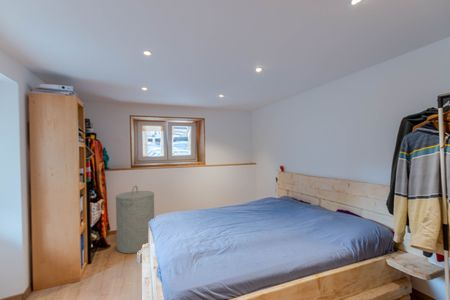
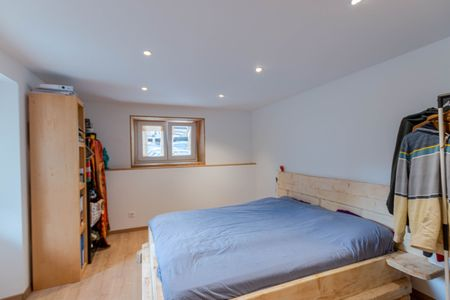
- laundry hamper (135, 215)
